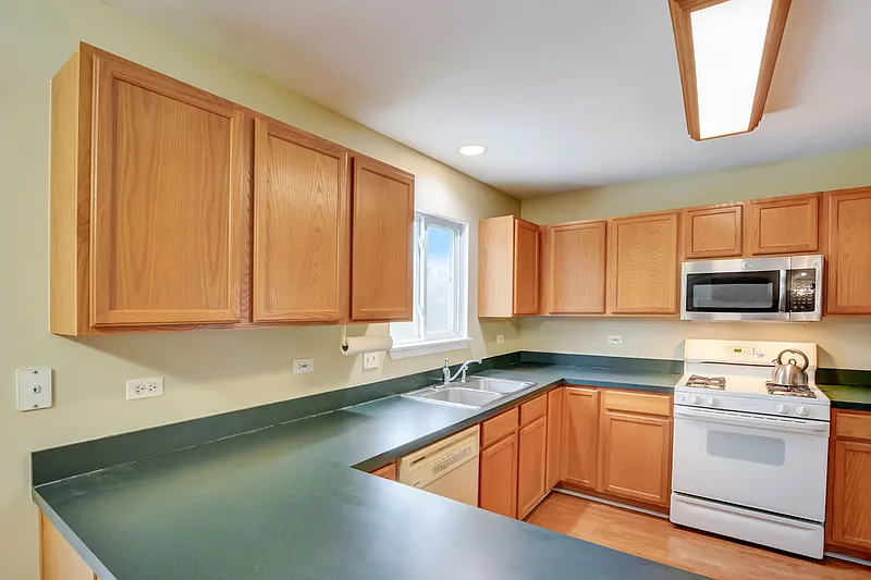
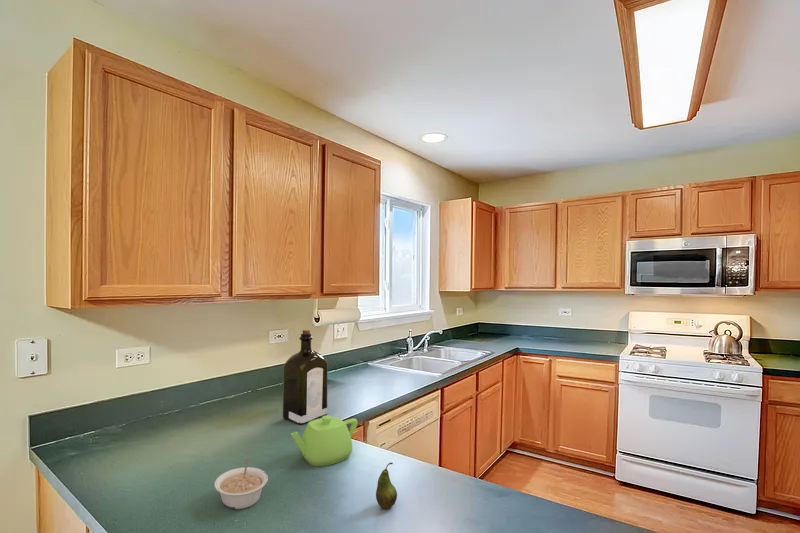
+ teapot (325, 436)
+ fruit (386, 481)
+ legume (240, 486)
+ liquor (305, 373)
